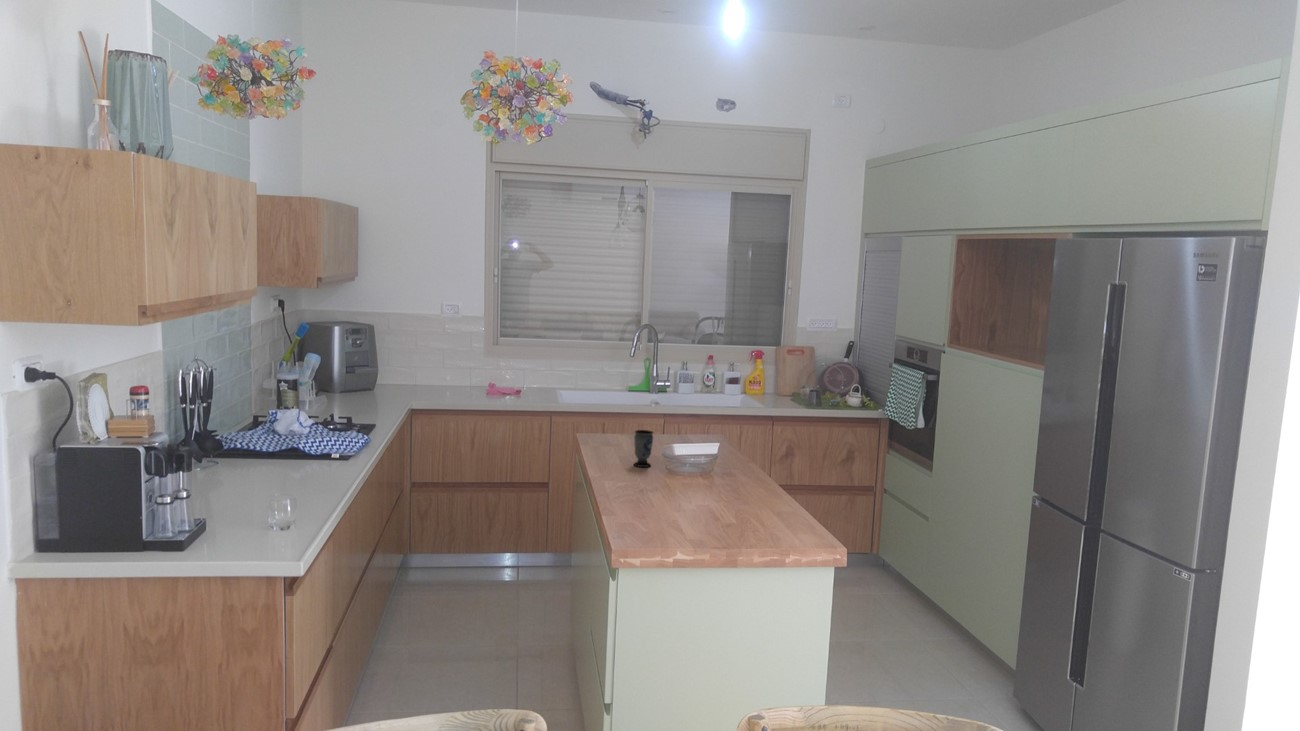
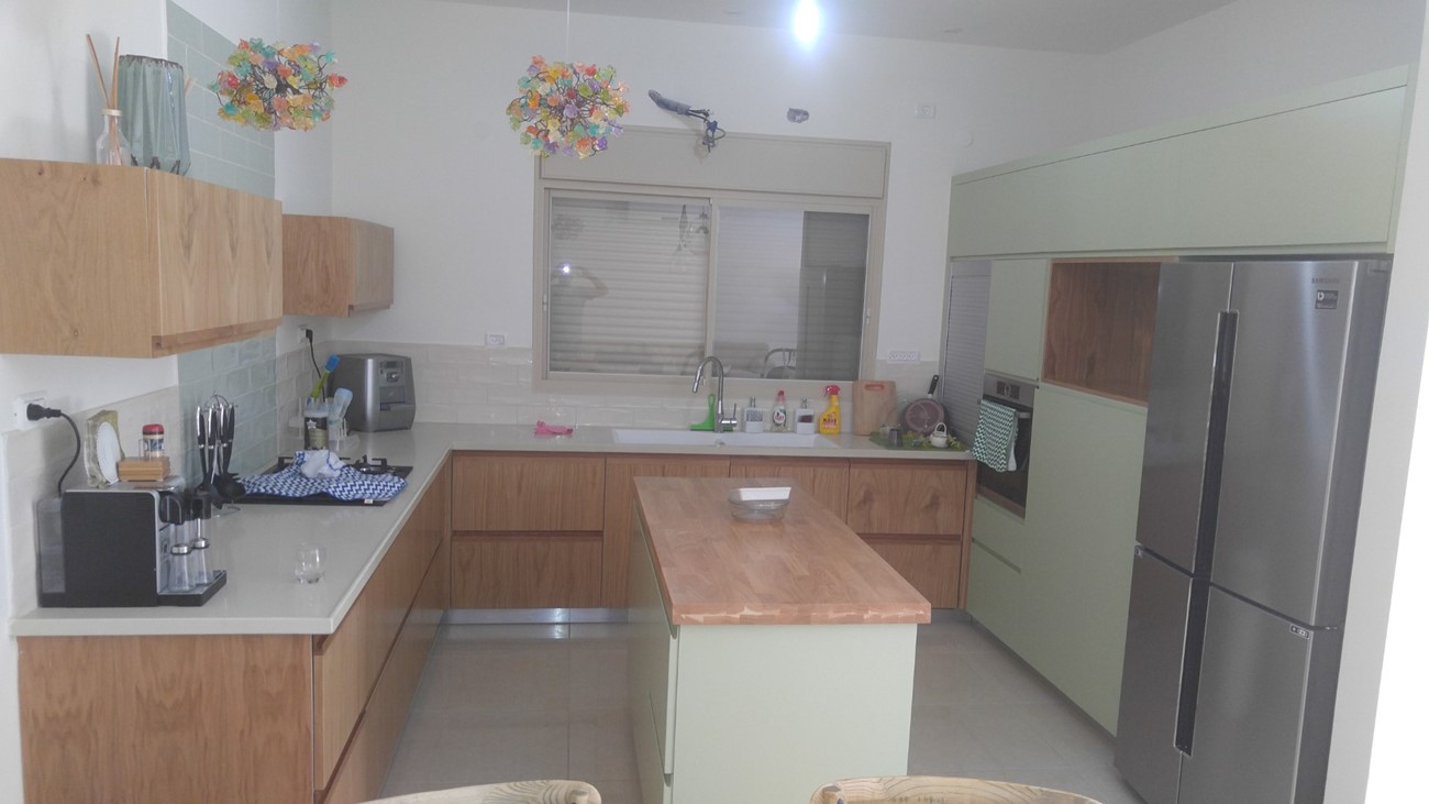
- cup (643, 448)
